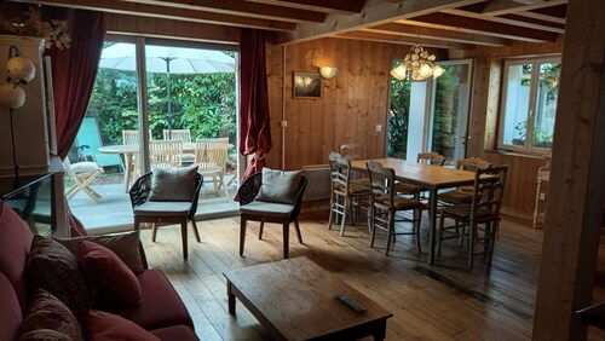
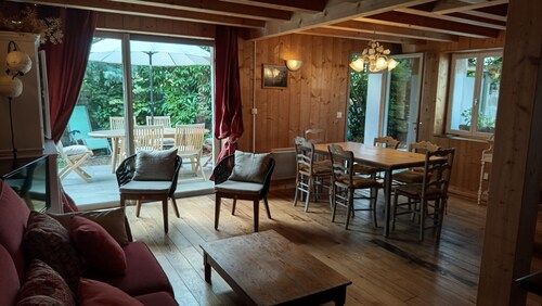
- remote control (350, 302)
